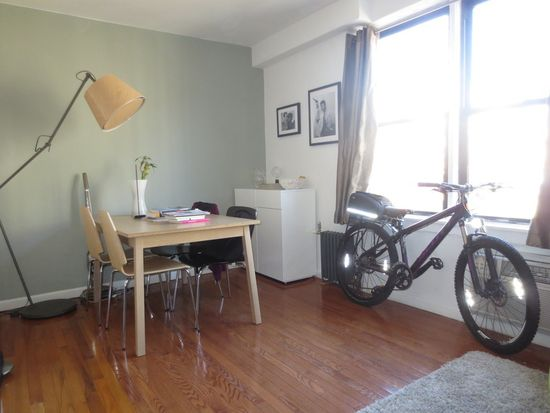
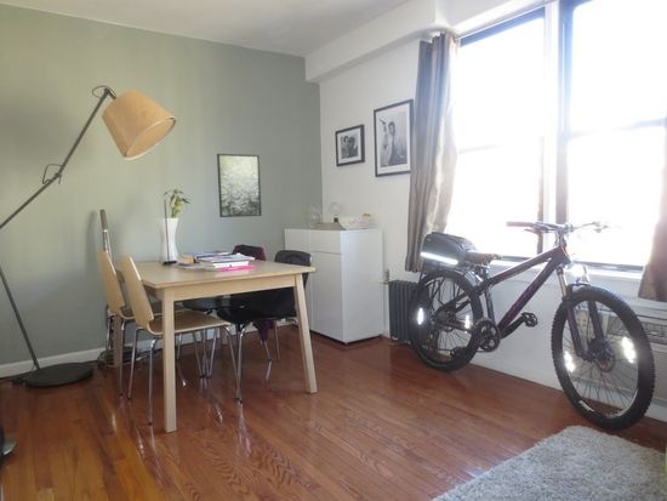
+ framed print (239, 186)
